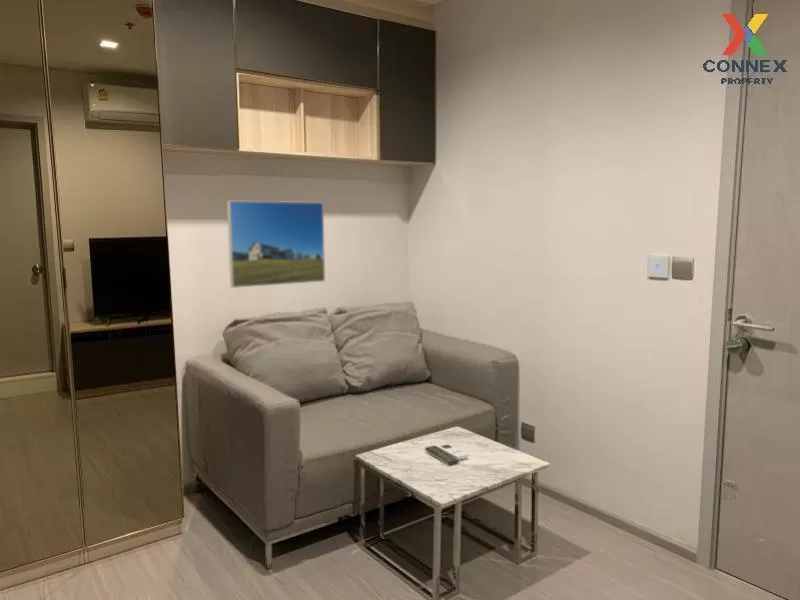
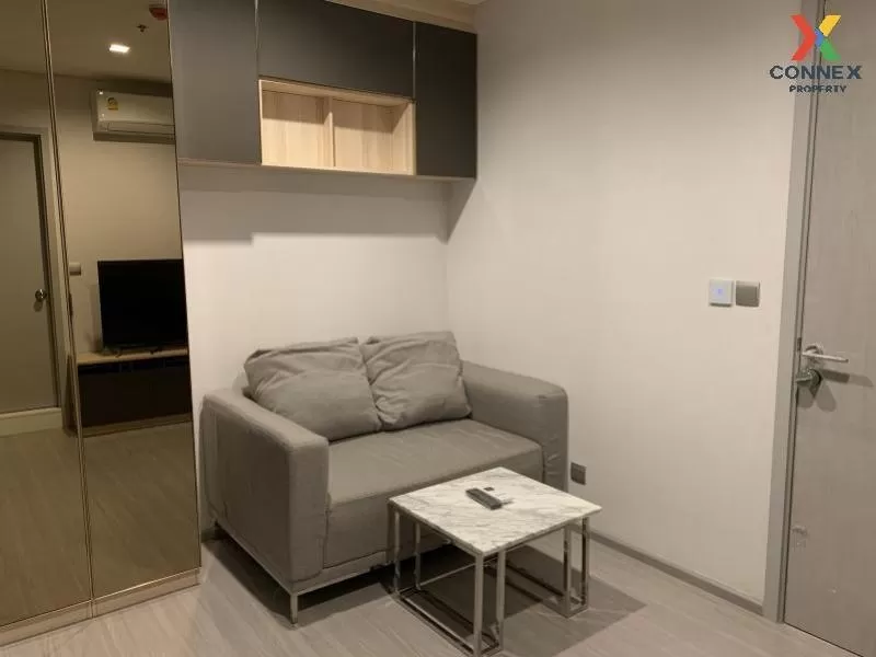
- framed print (278, 243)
